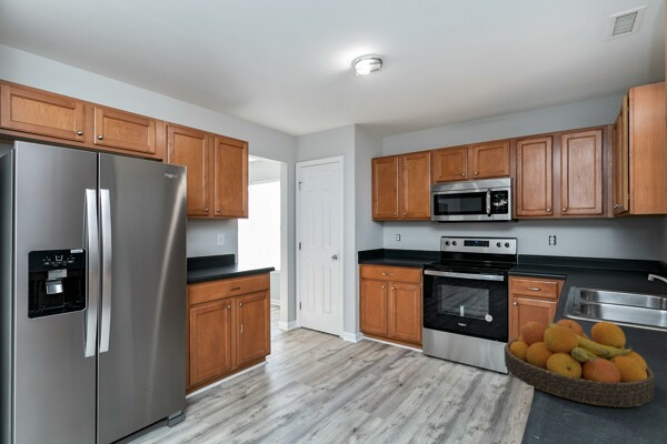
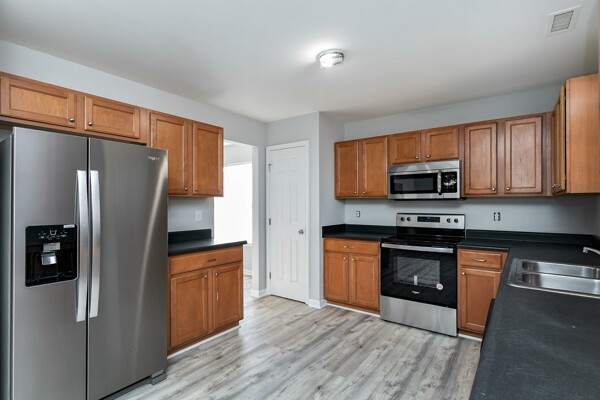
- fruit bowl (571, 347)
